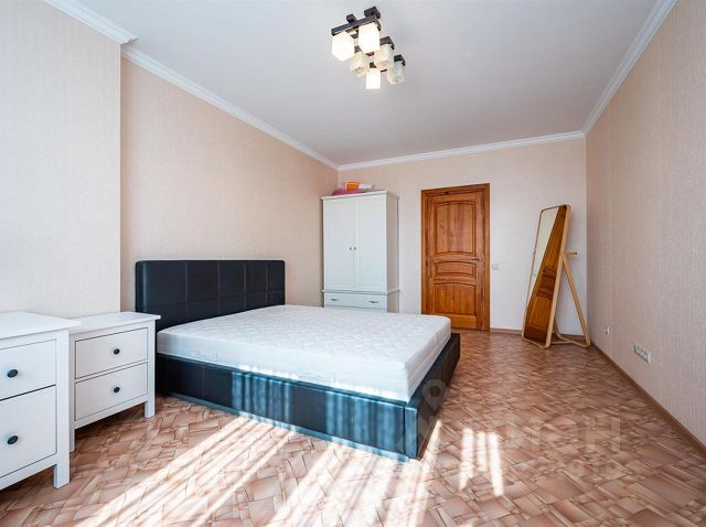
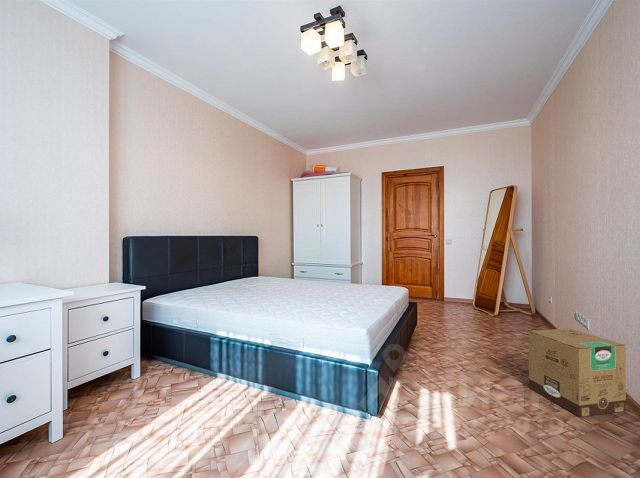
+ cardboard box (573, 368)
